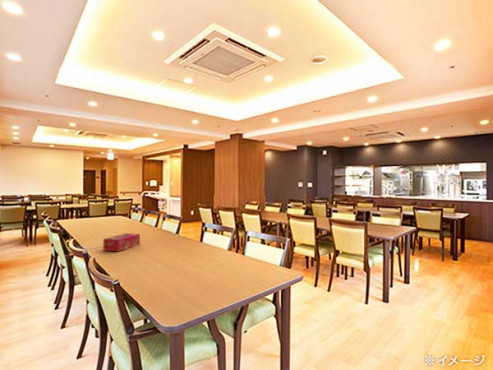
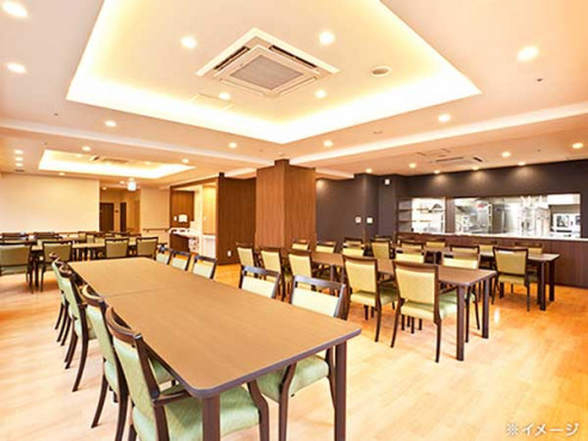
- tissue box (122, 241)
